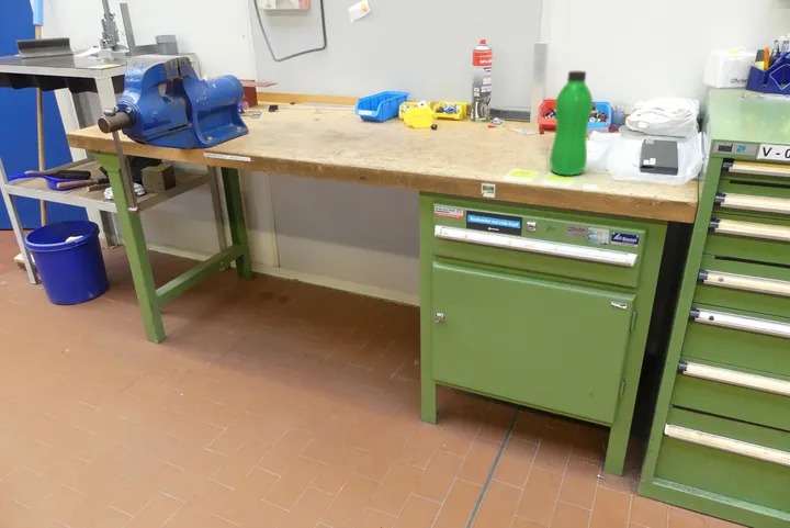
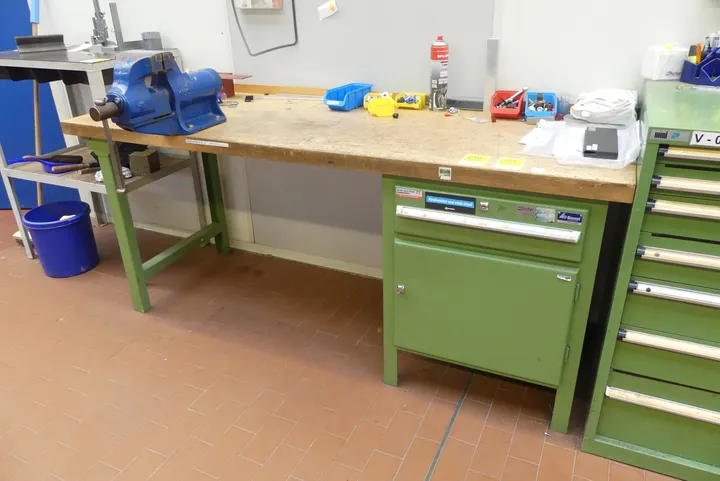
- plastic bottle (572, 123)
